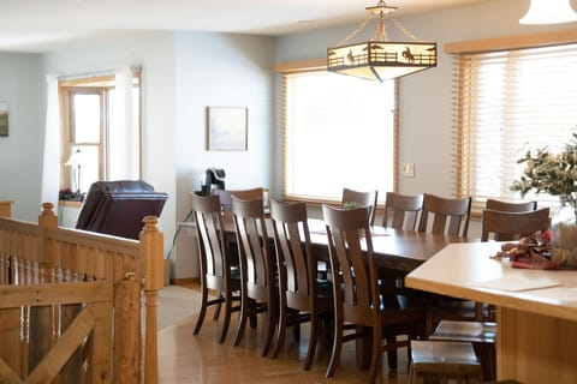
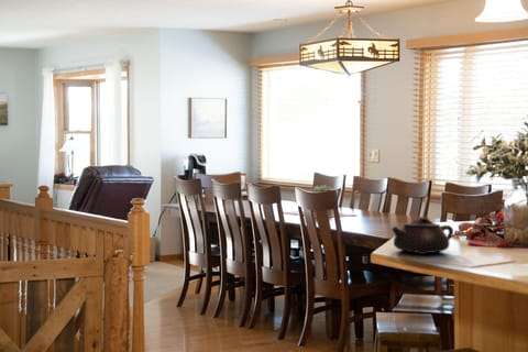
+ teapot (422, 234)
